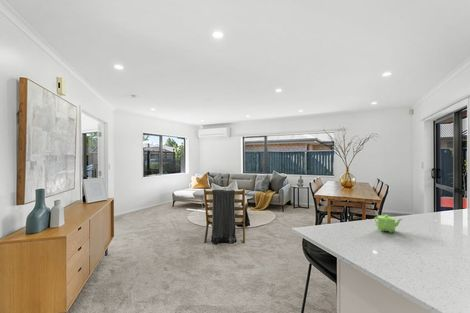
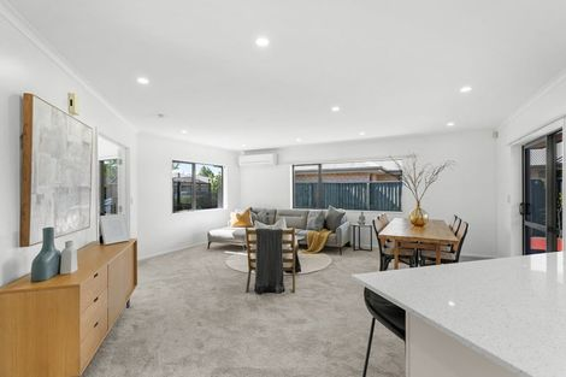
- teapot (388, 223)
